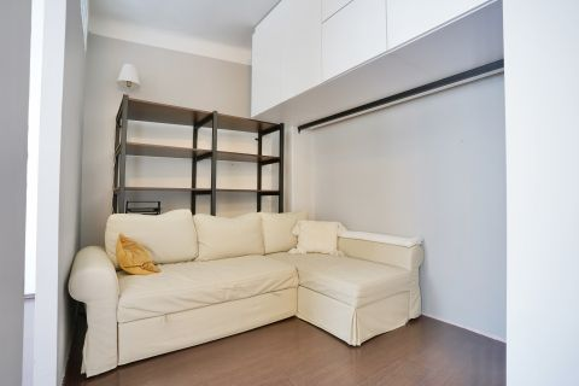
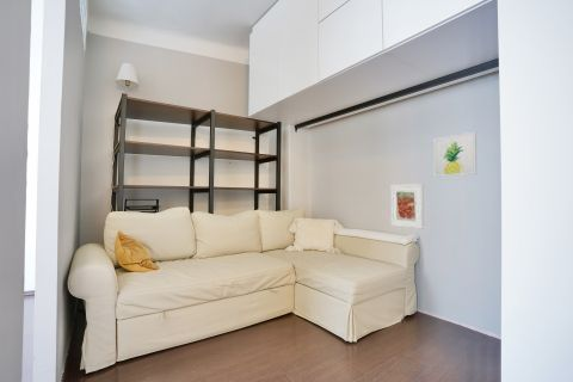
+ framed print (406, 205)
+ wall art (454, 155)
